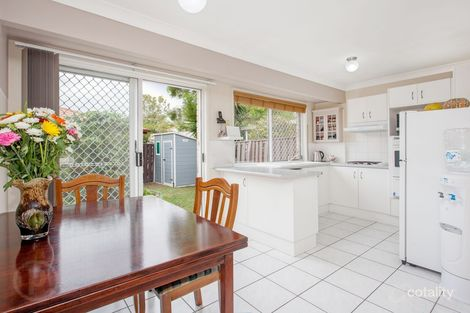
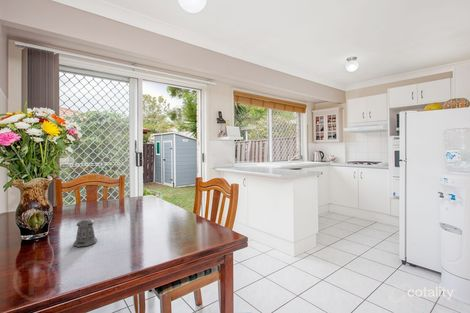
+ pepper shaker (86, 230)
